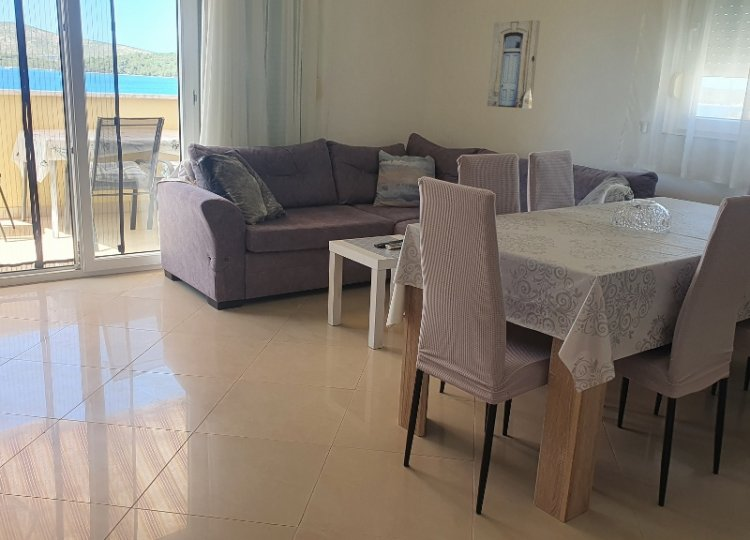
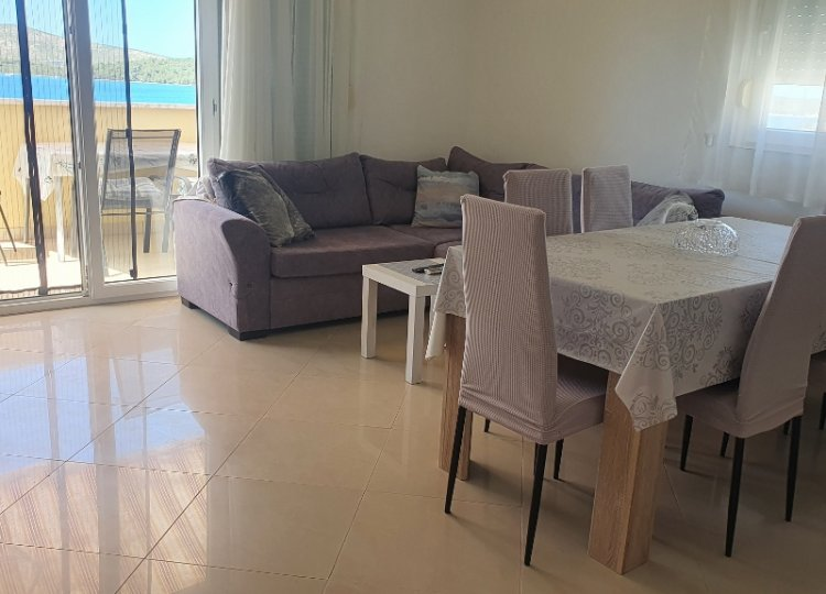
- wall art (512, 65)
